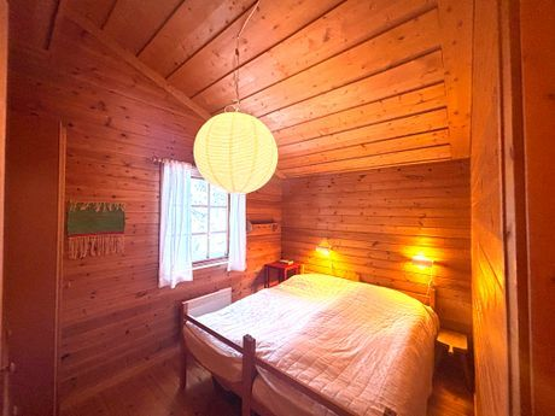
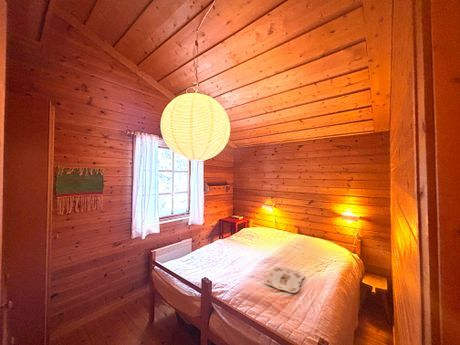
+ serving tray (284, 278)
